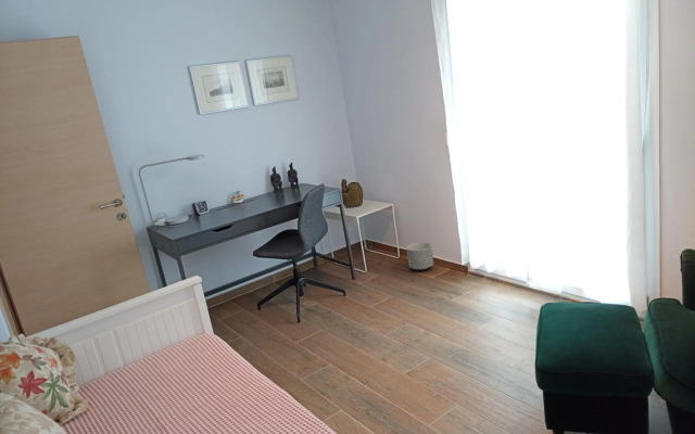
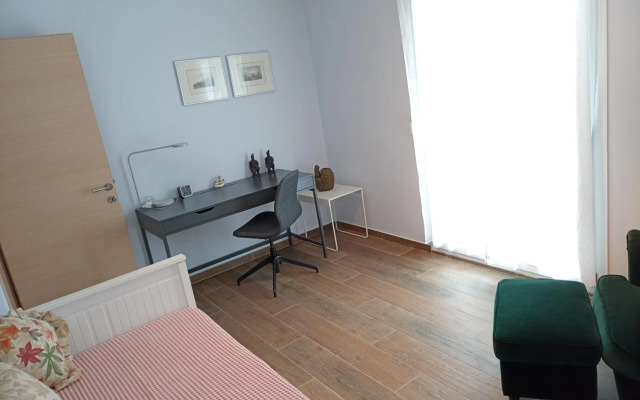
- planter (420, 257)
